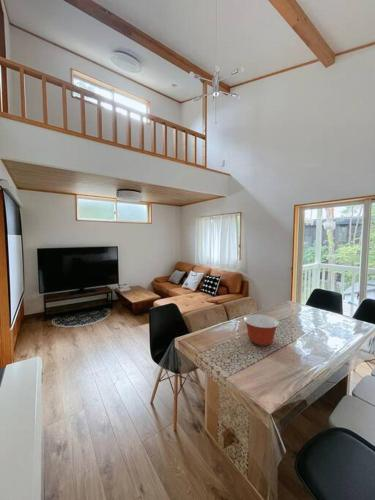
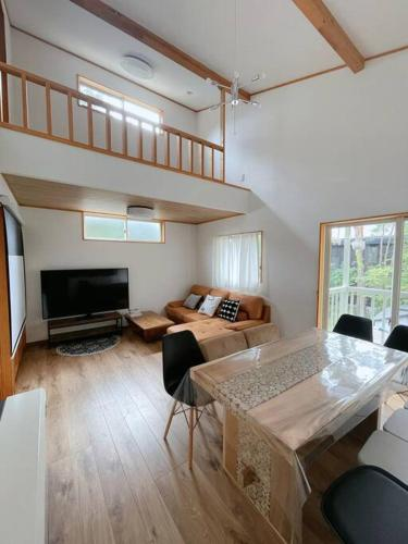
- mixing bowl (260, 331)
